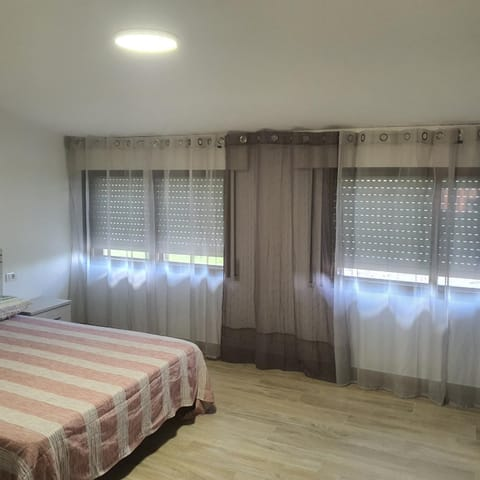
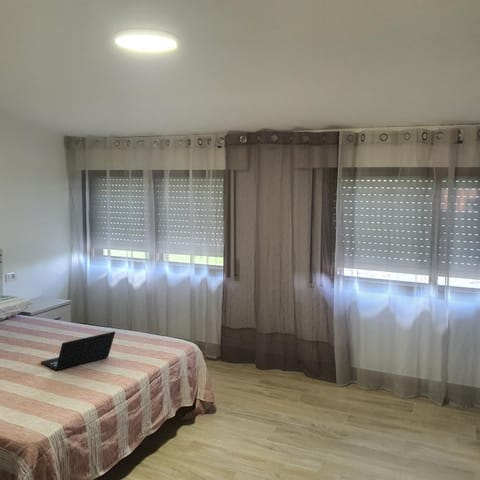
+ laptop (78, 347)
